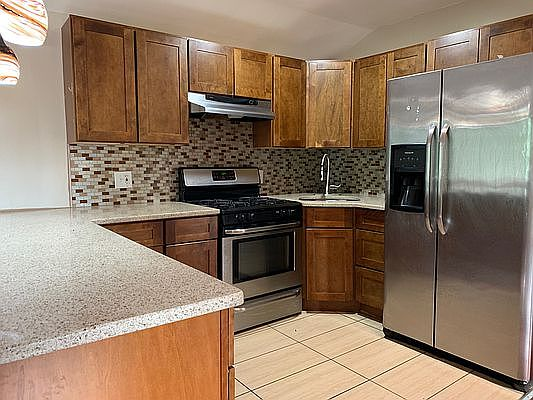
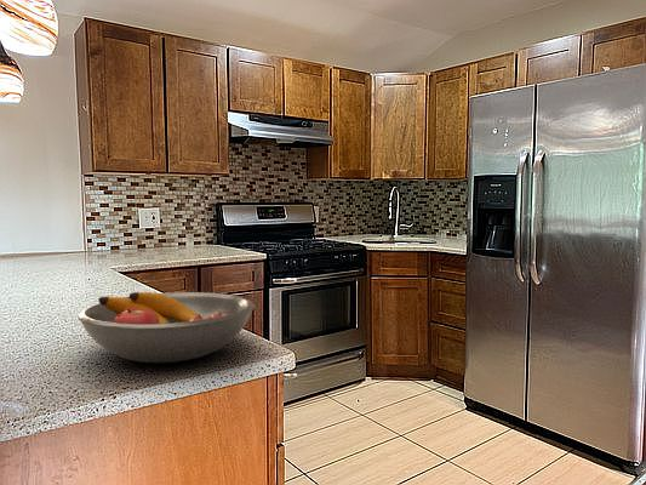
+ fruit bowl (170, 323)
